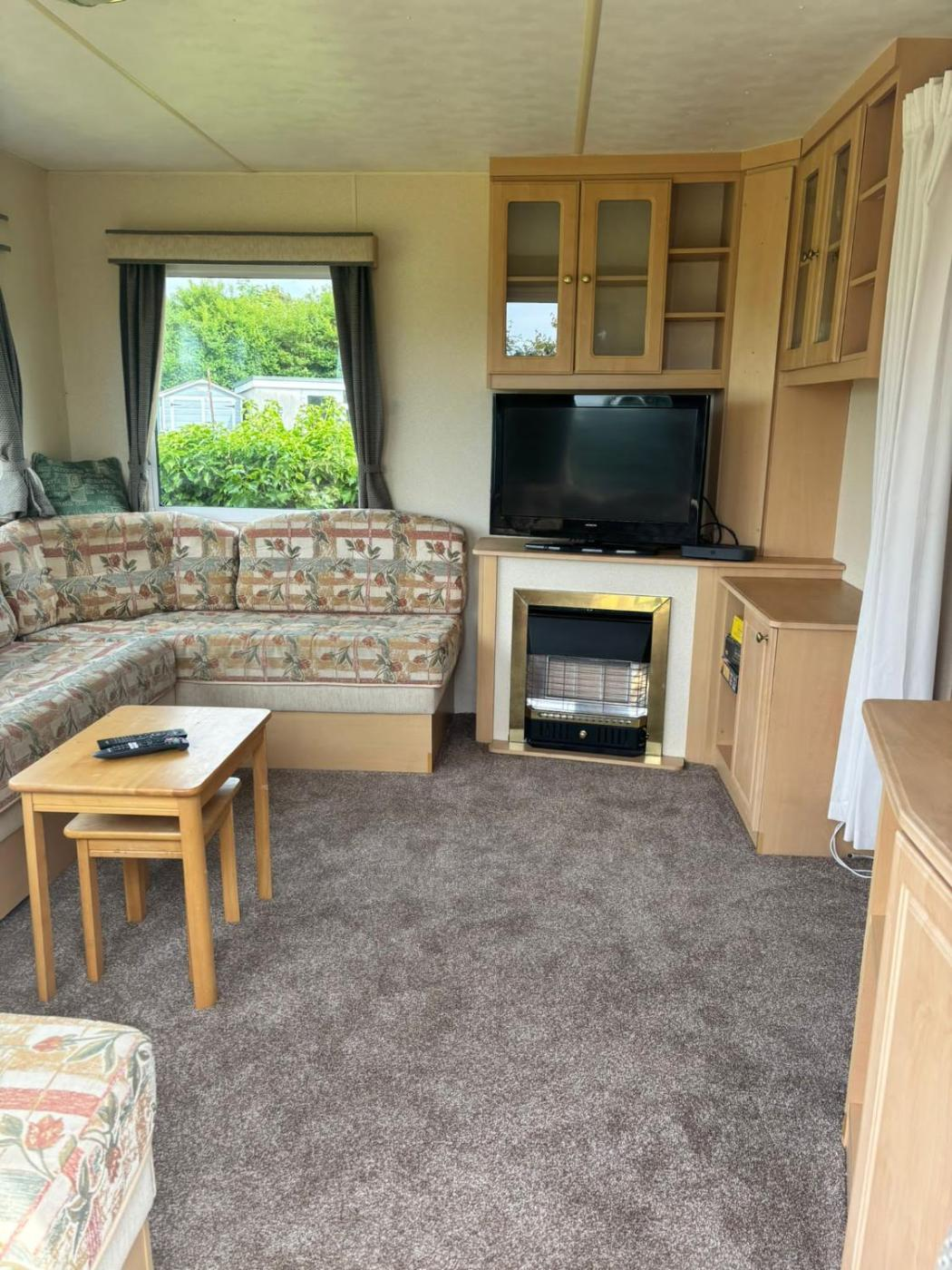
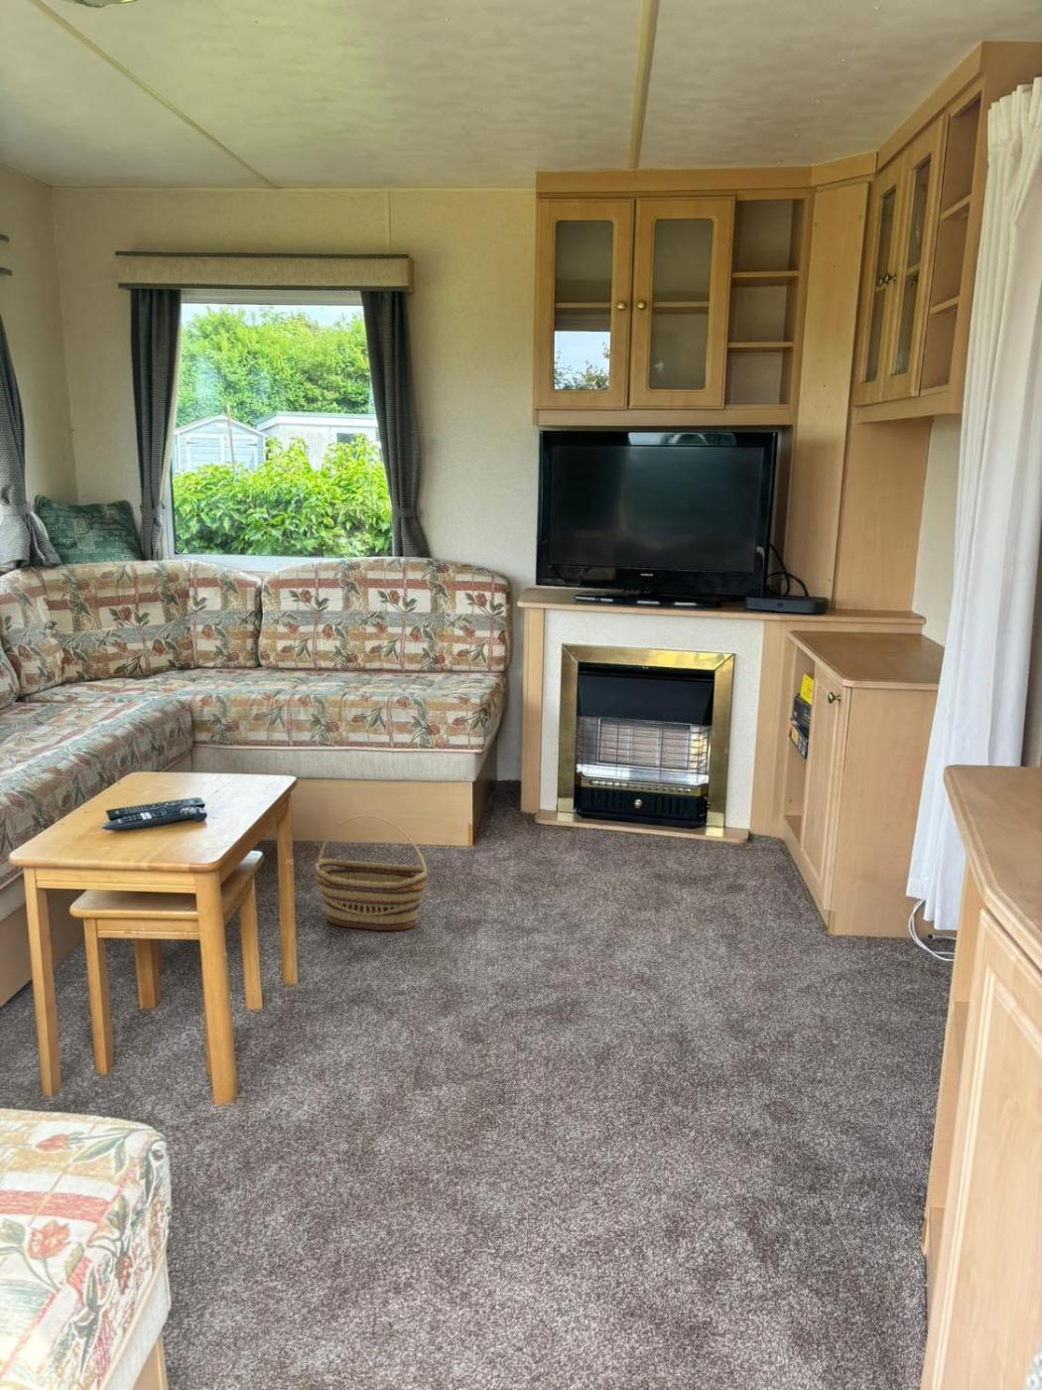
+ basket (370, 868)
